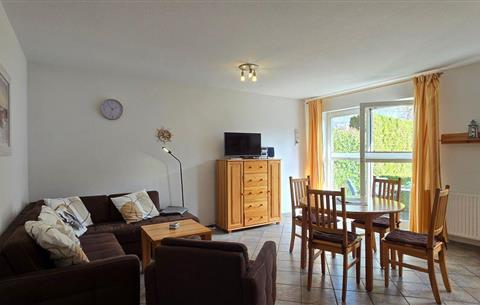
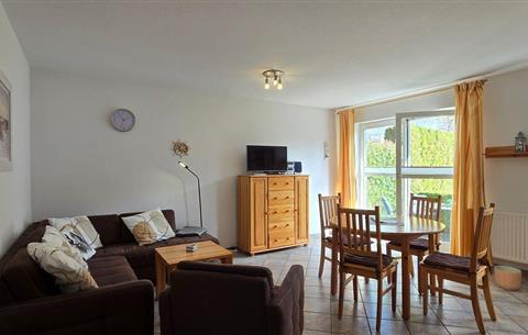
+ planter (507, 278)
